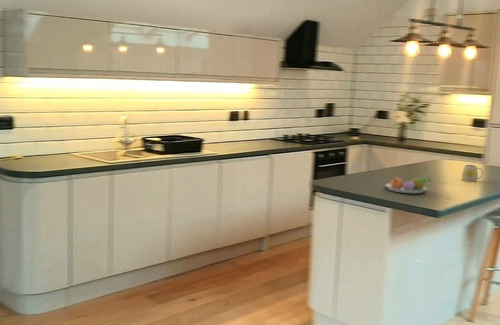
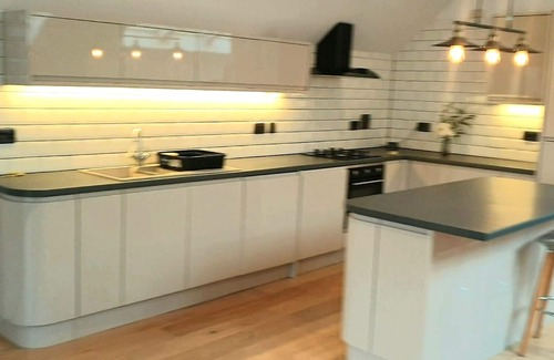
- mug (472, 173)
- fruit bowl (408, 182)
